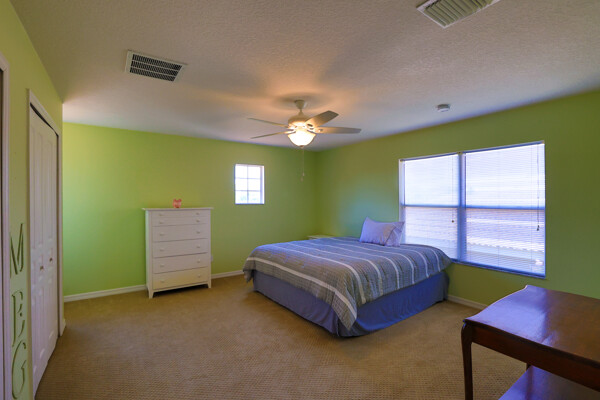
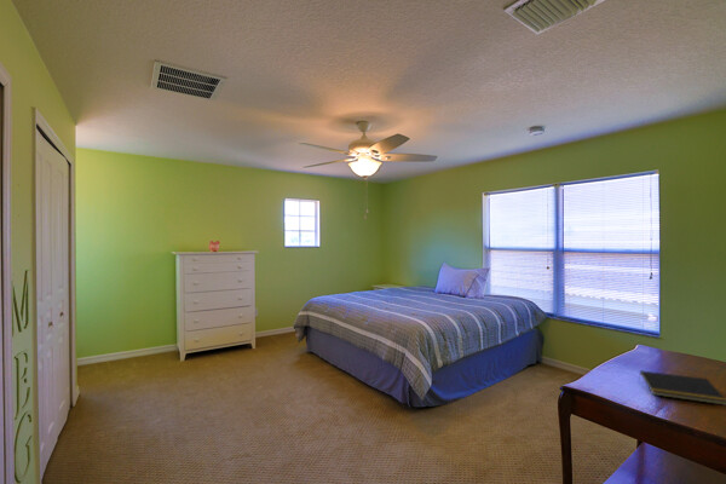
+ notepad (680, 386)
